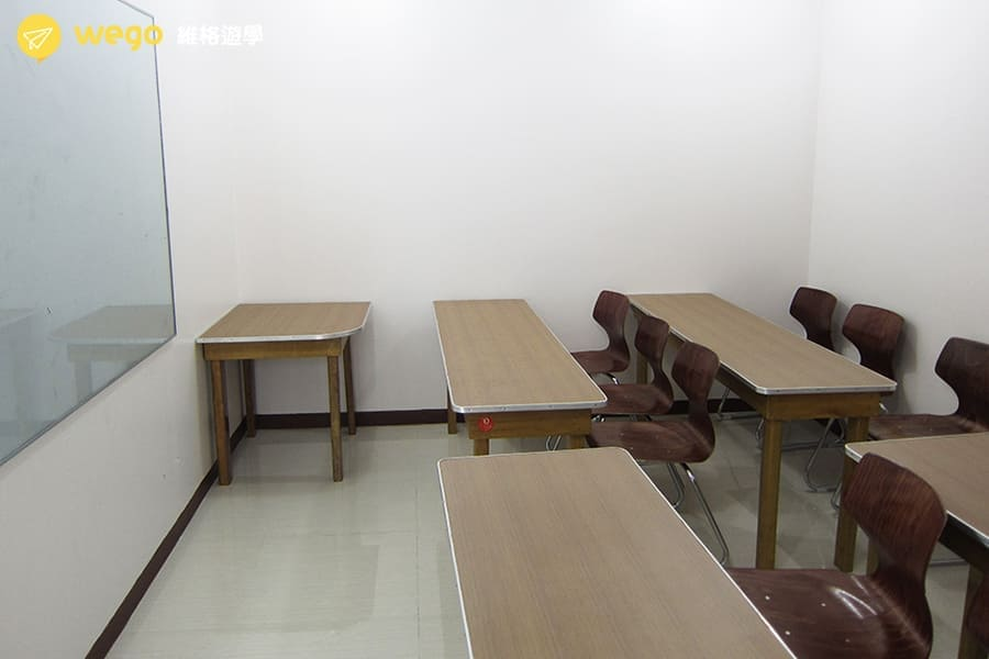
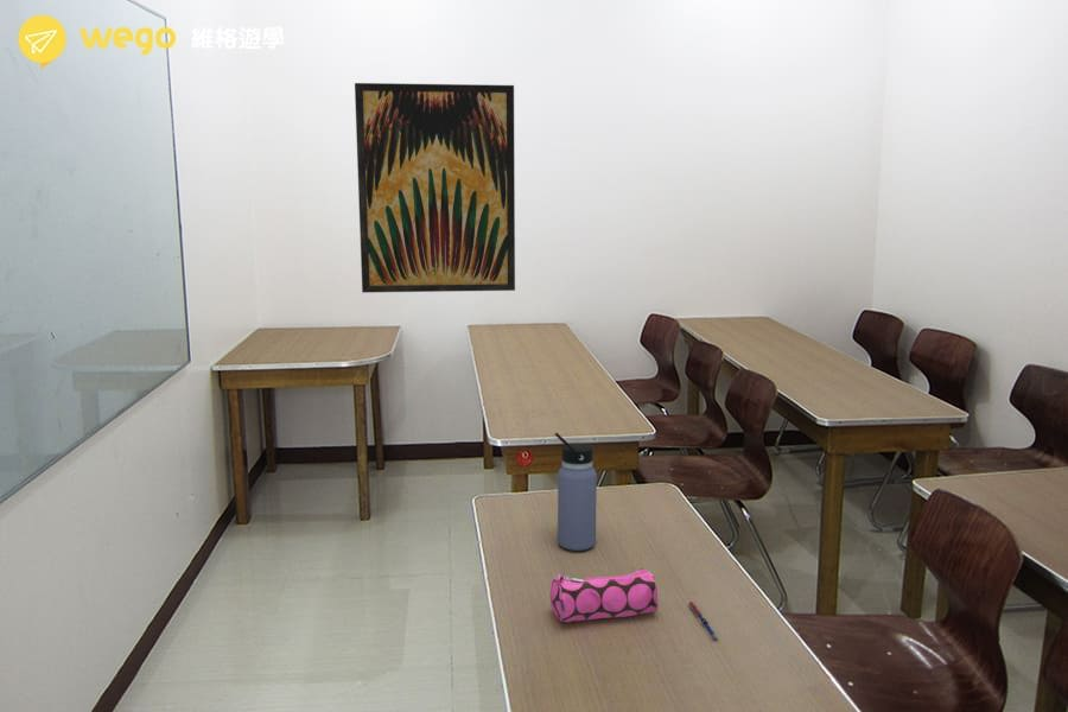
+ pencil case (604, 592)
+ wall art (437, 190)
+ water bottle (574, 489)
+ pen (703, 618)
